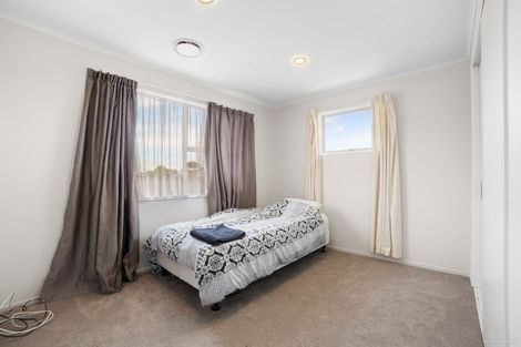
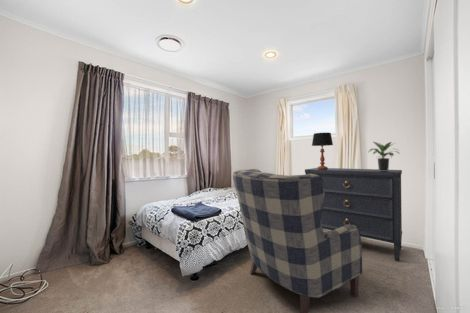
+ potted plant (383, 156)
+ table lamp (322, 151)
+ dresser (350, 207)
+ chair (287, 227)
